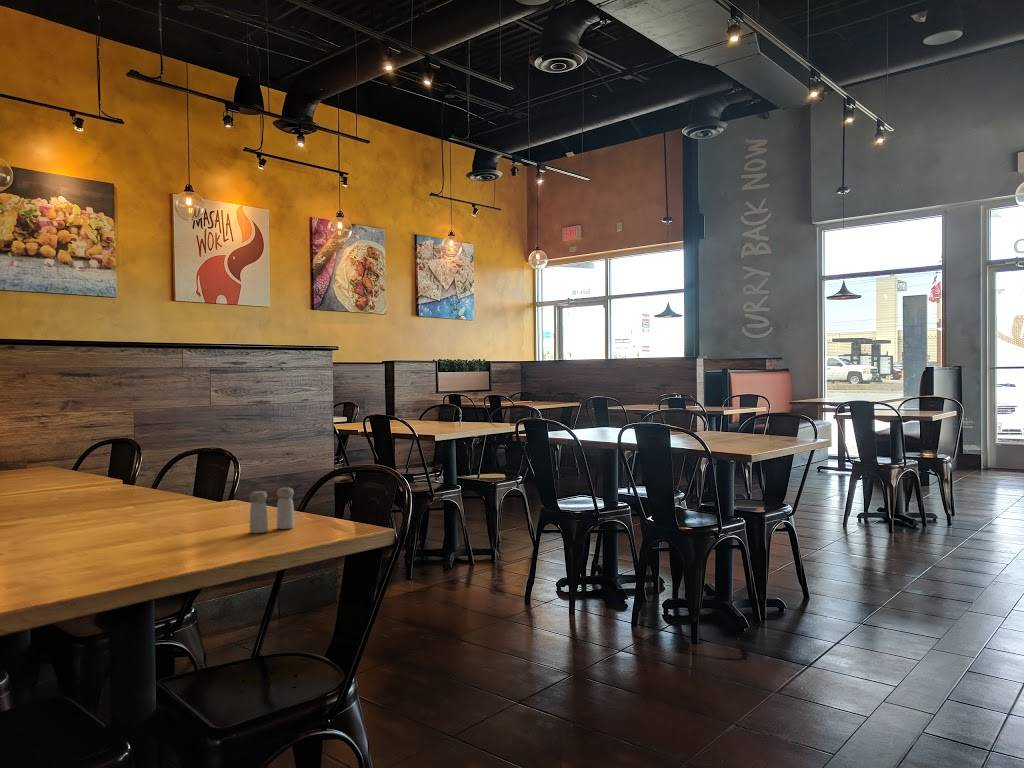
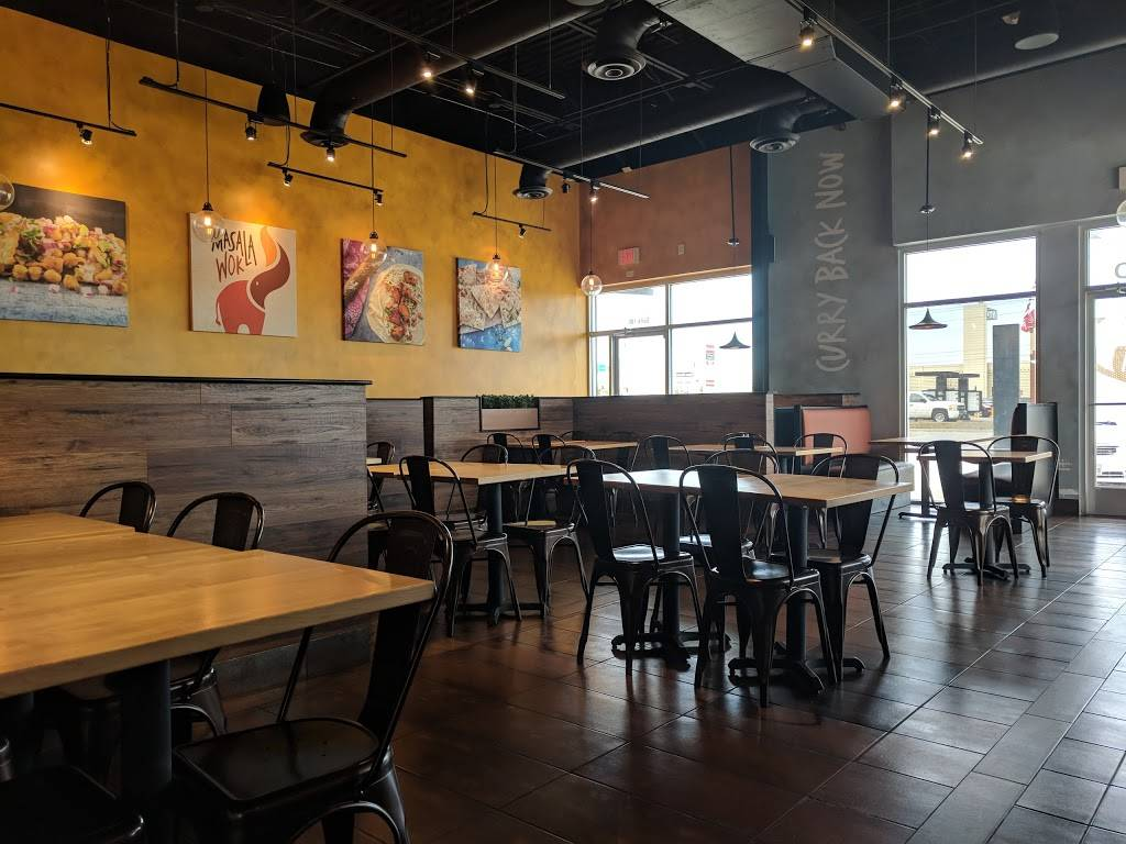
- salt and pepper shaker (277, 509)
